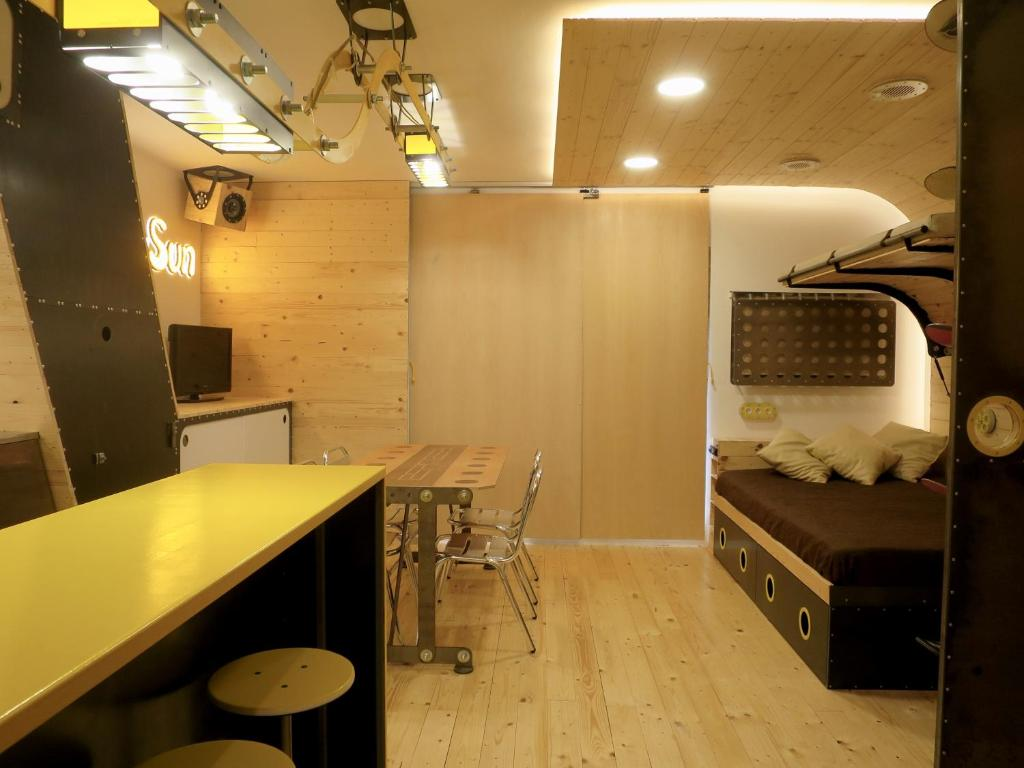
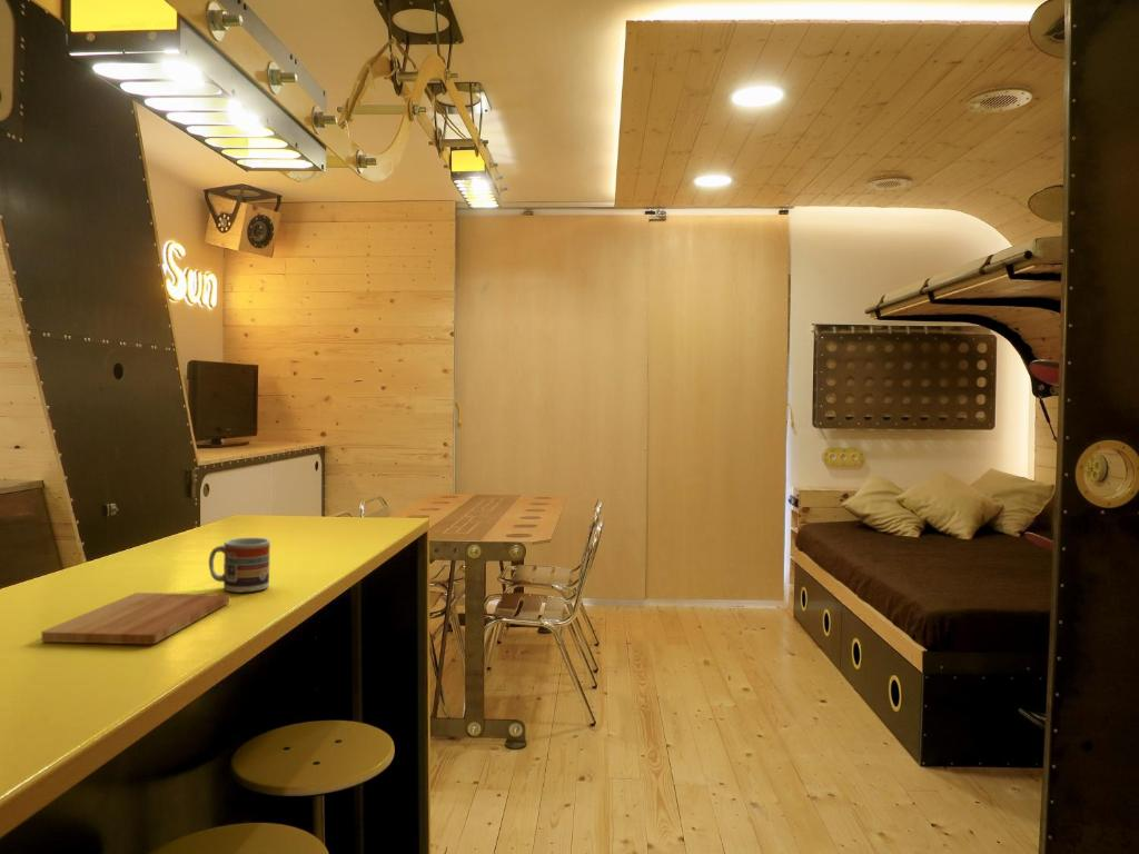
+ cup (238, 564)
+ cutting board (143, 615)
